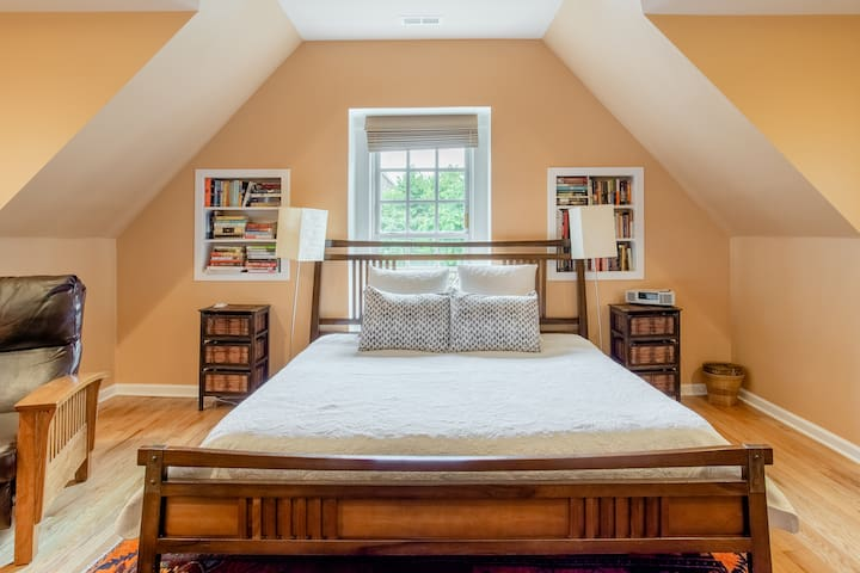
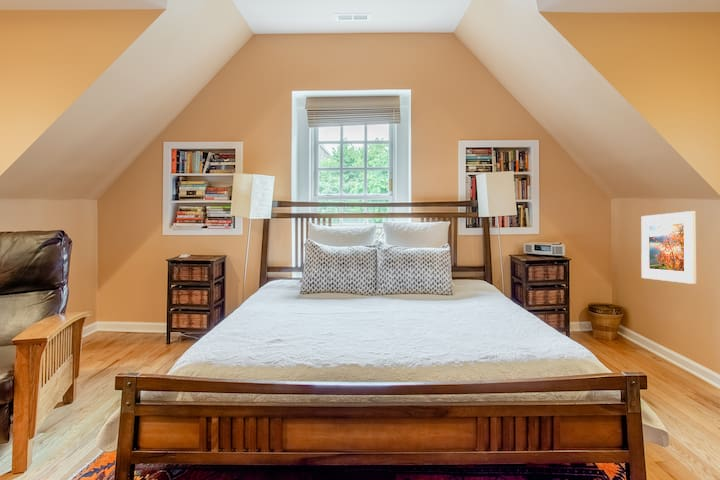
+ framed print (666, 247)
